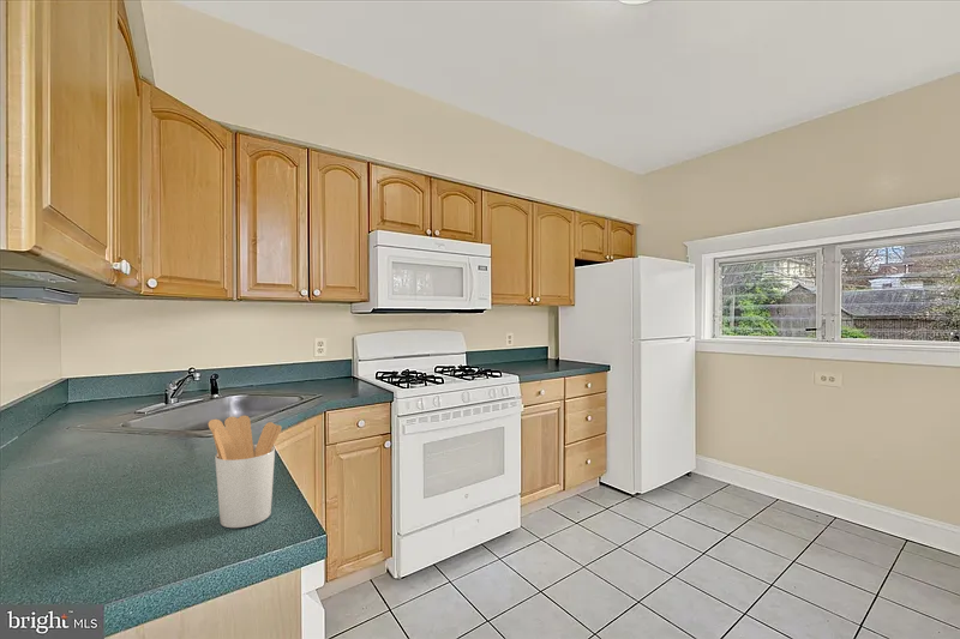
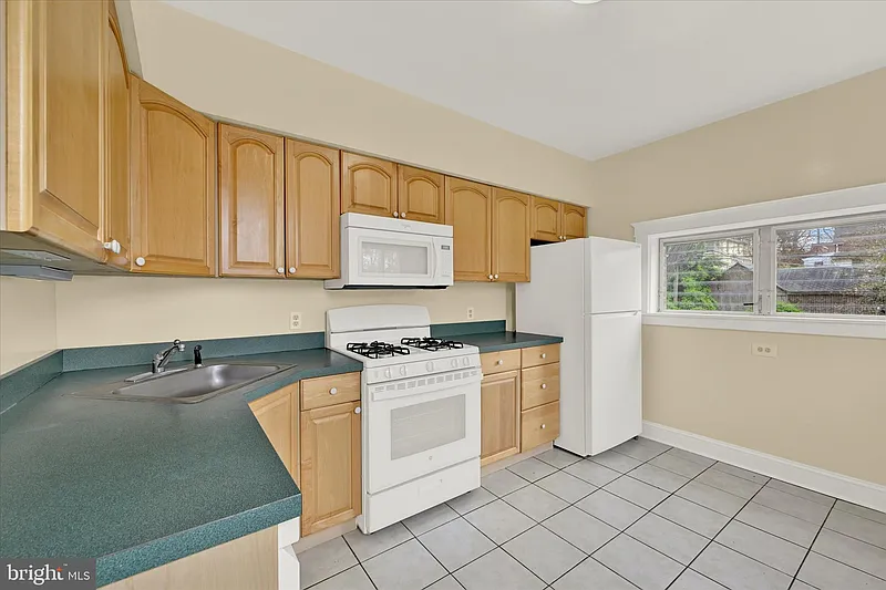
- utensil holder (240, 465)
